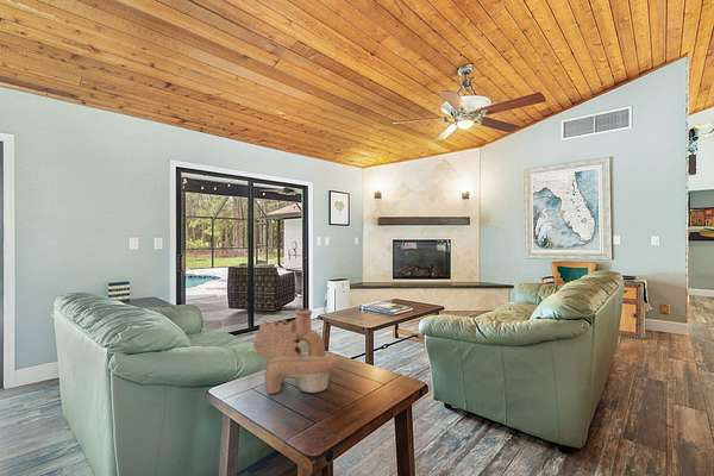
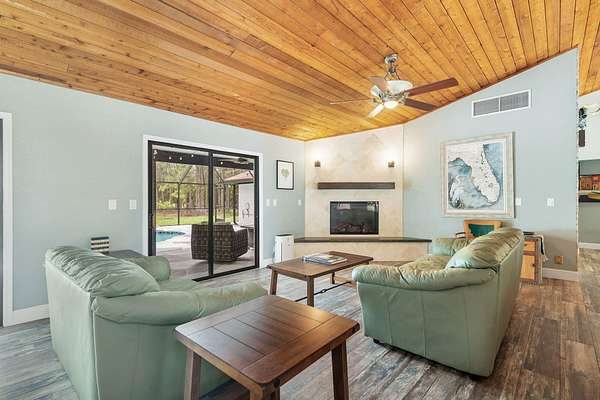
- decorative vase (296, 349)
